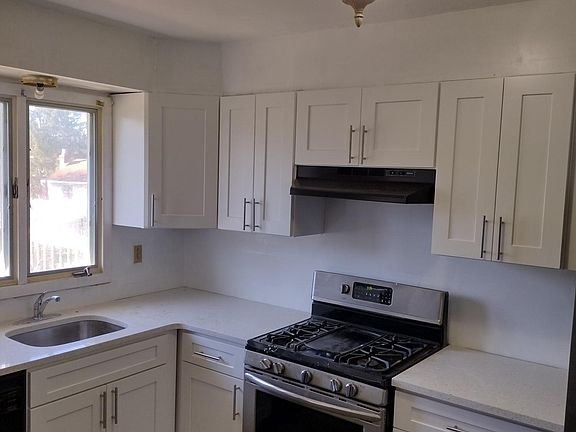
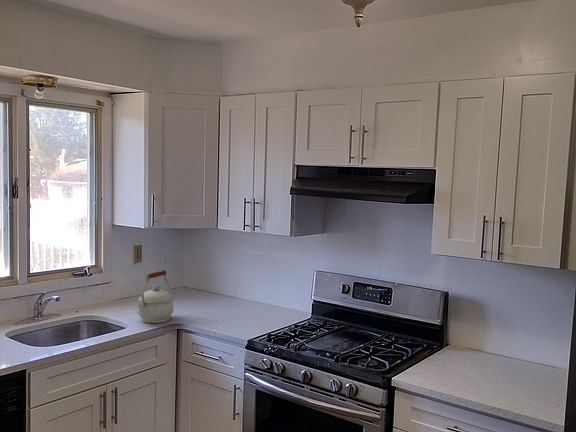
+ kettle (153, 296)
